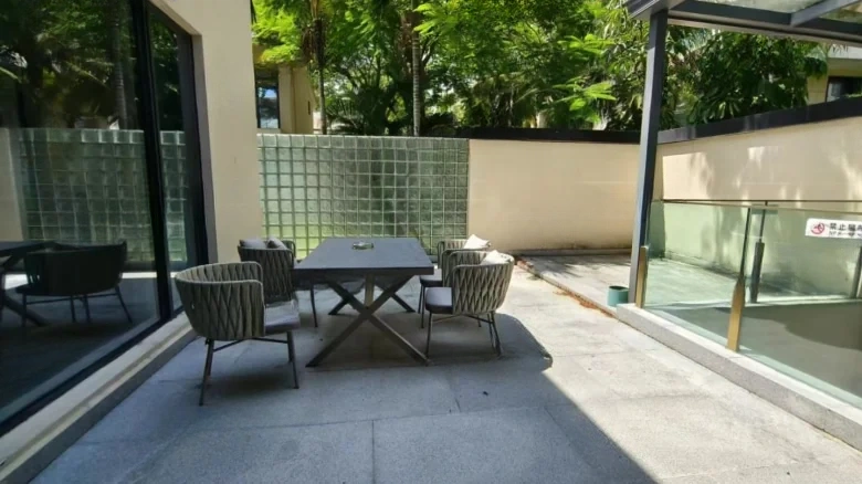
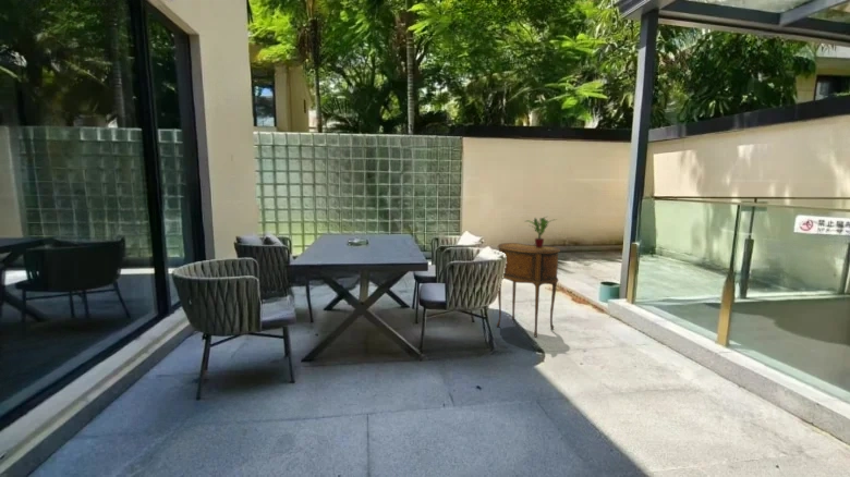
+ potted plant (538, 231)
+ side table (524, 282)
